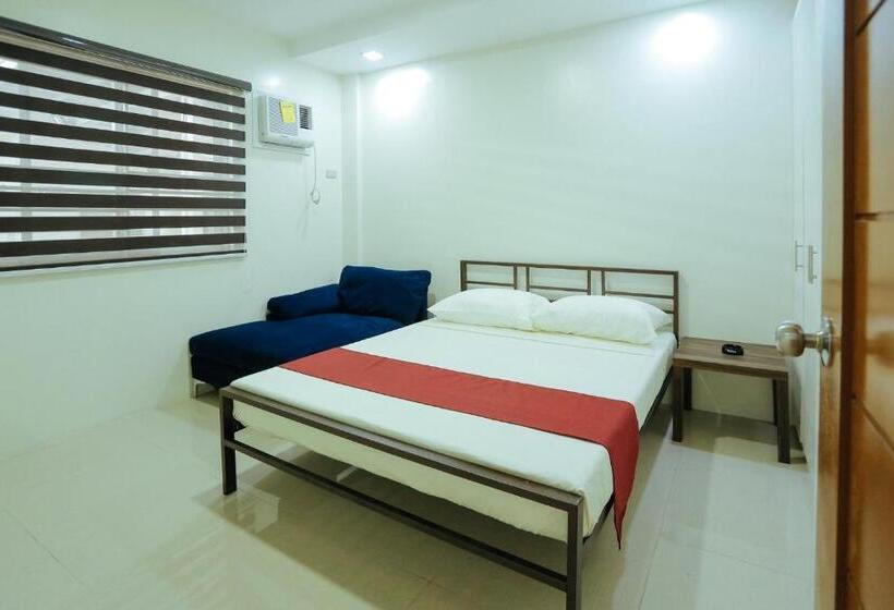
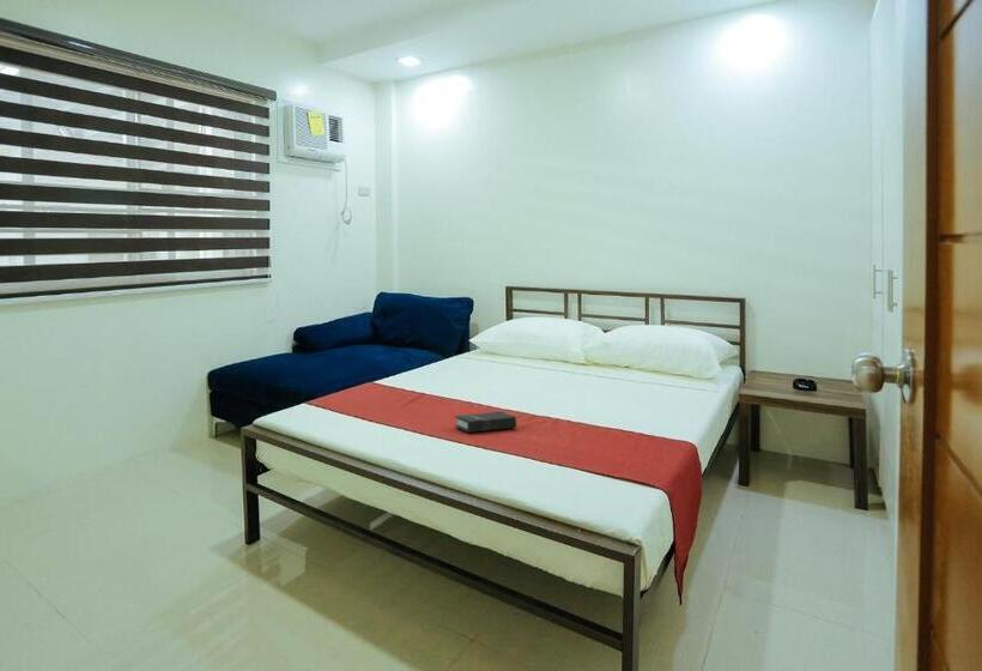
+ hardback book (485, 422)
